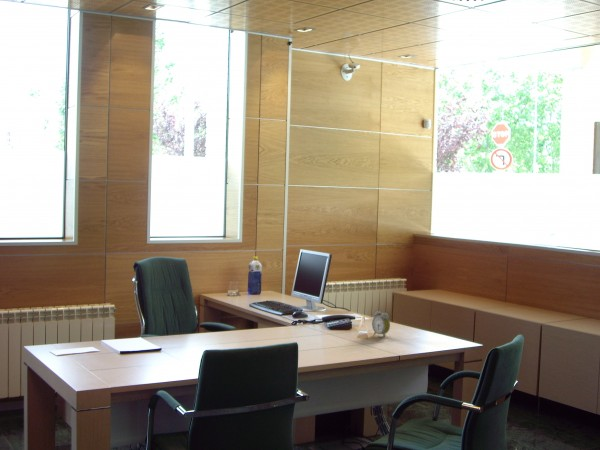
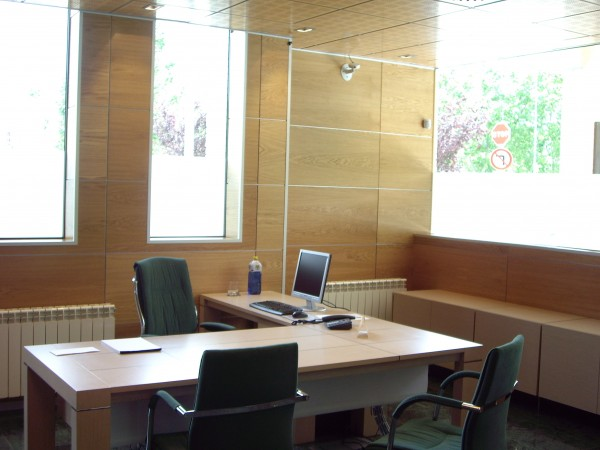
- alarm clock (381, 324)
